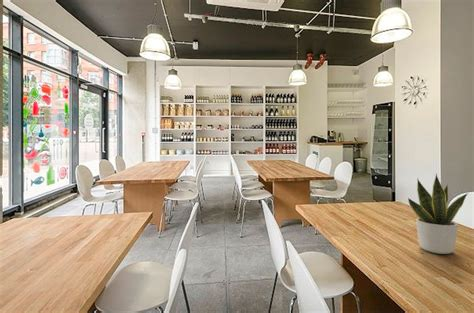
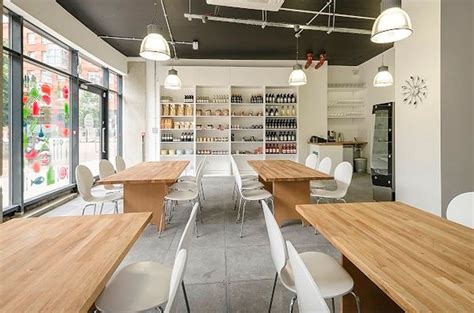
- potted plant (437, 211)
